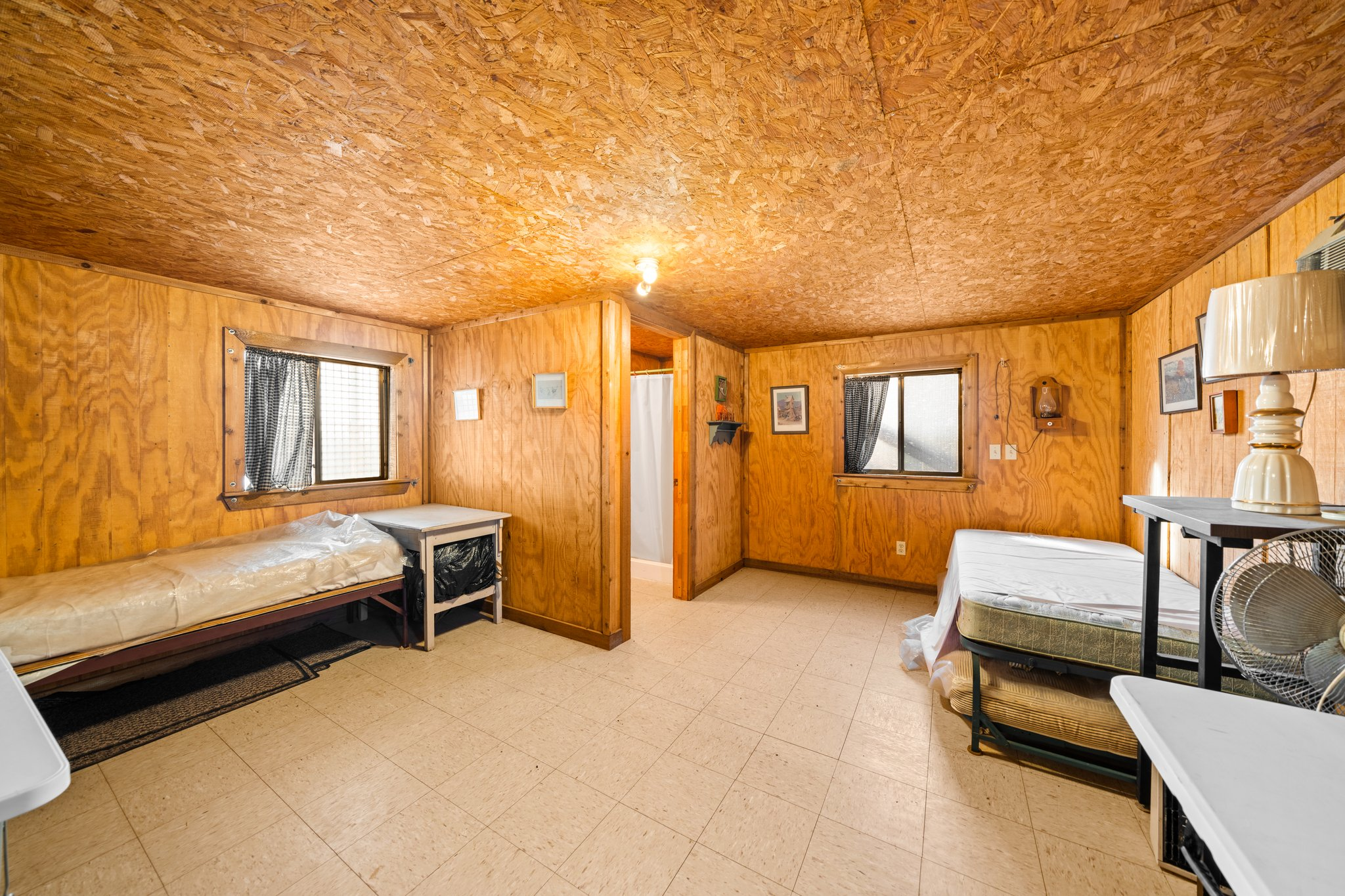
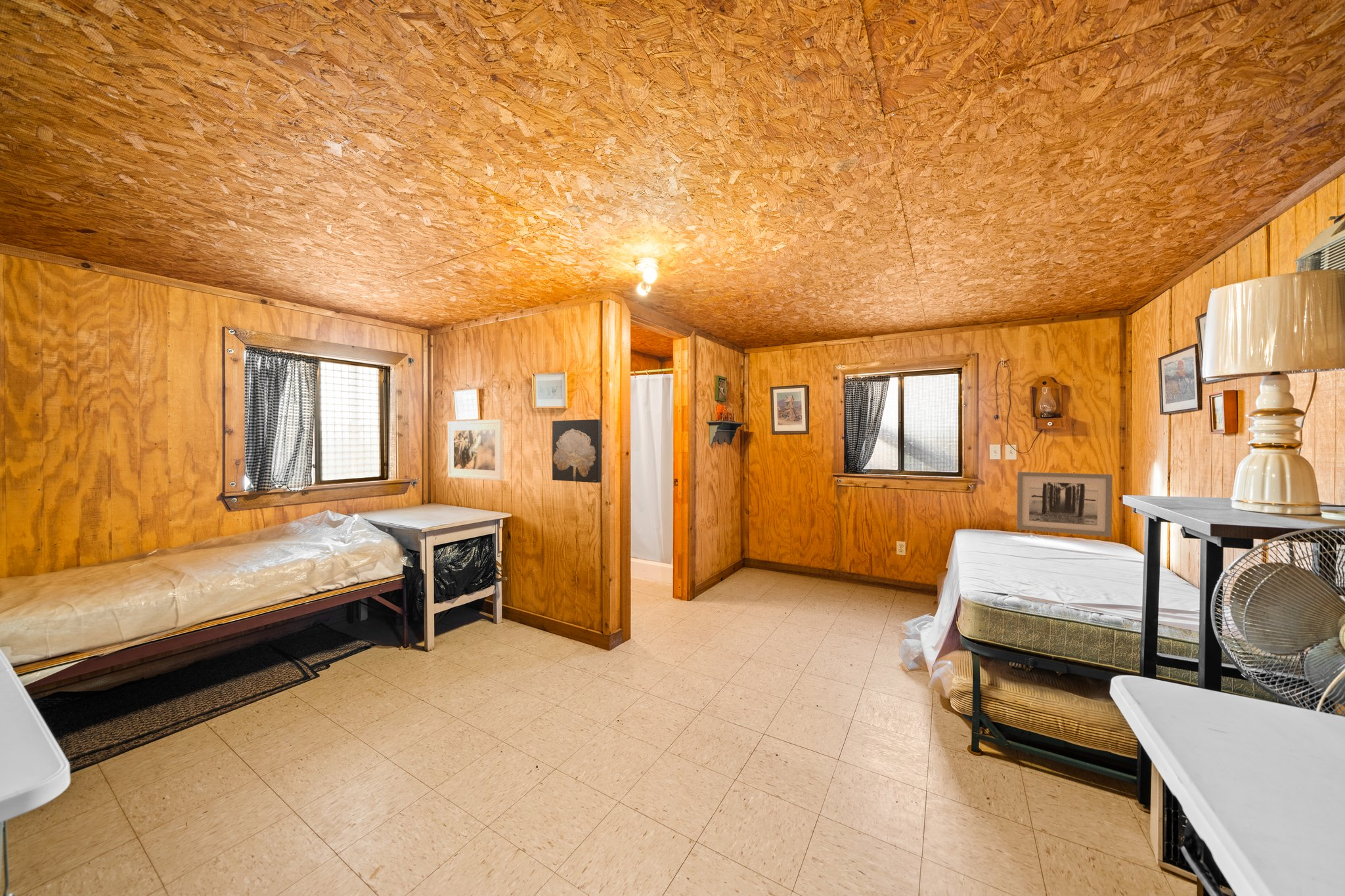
+ wall art (1062, 503)
+ wall art (576, 450)
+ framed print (474, 450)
